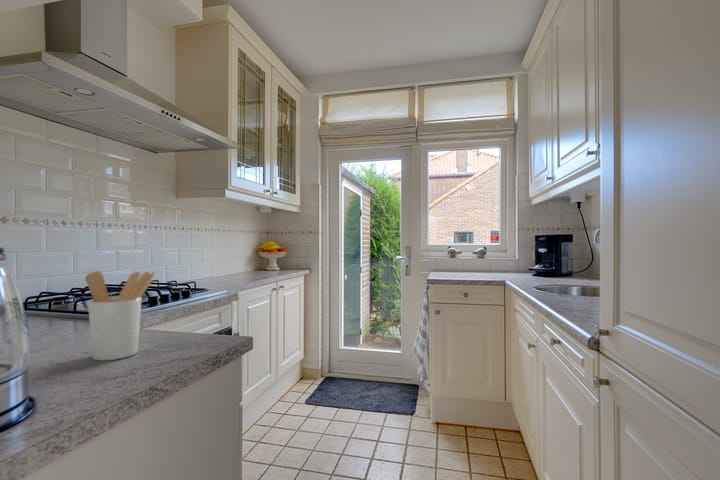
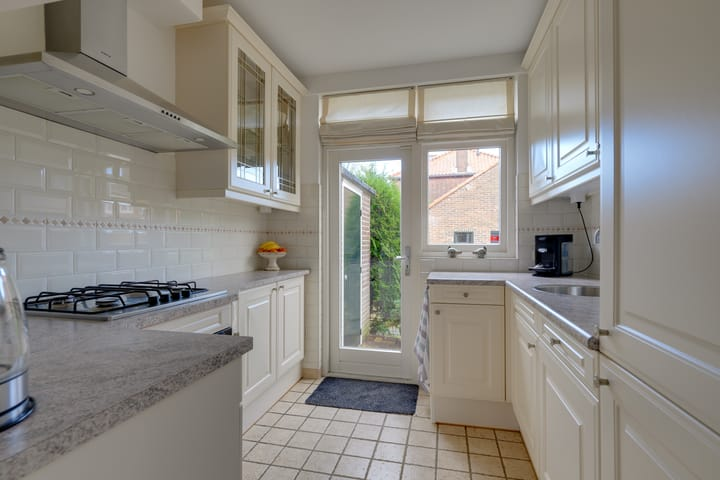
- utensil holder (124, 310)
